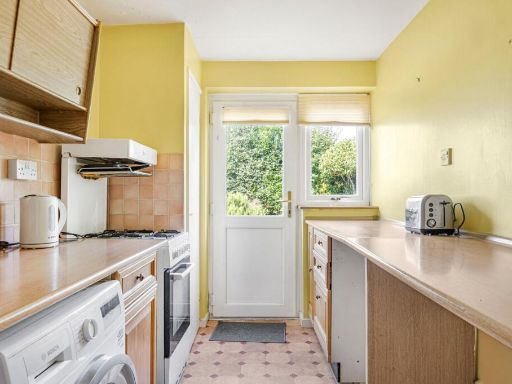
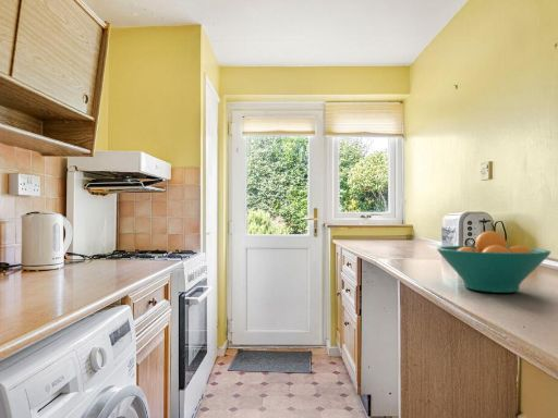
+ fruit bowl (490, 259)
